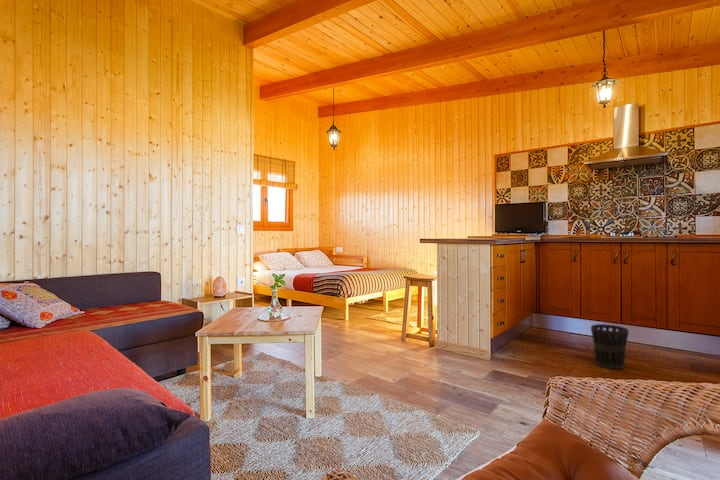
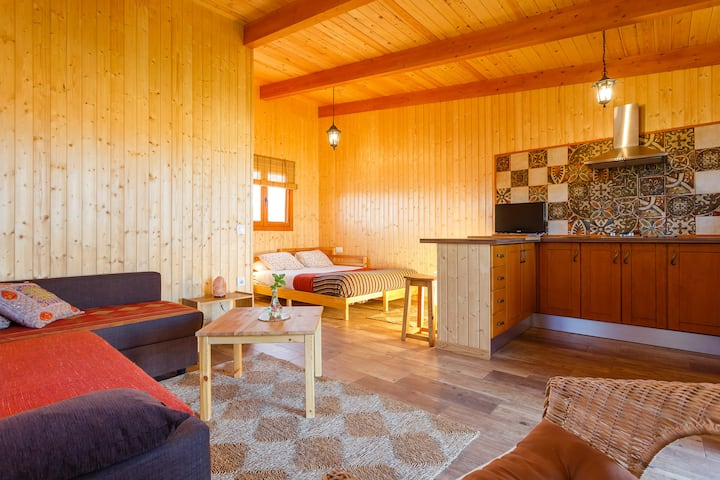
- wastebasket (609, 346)
